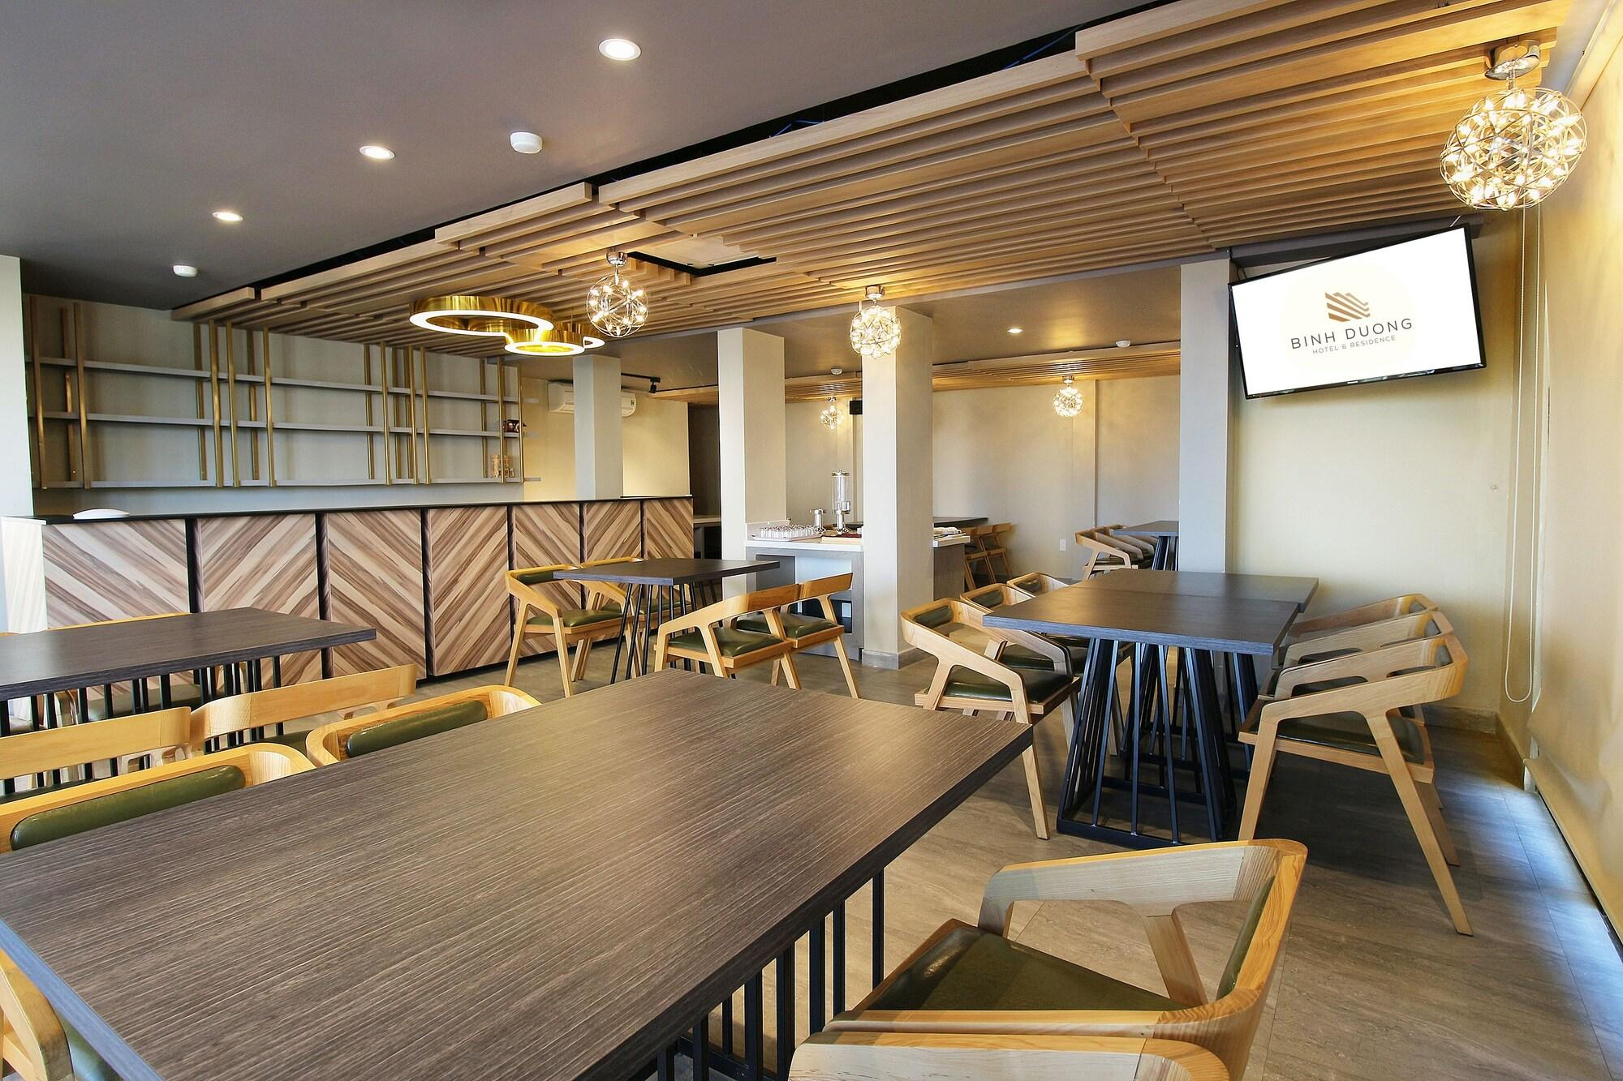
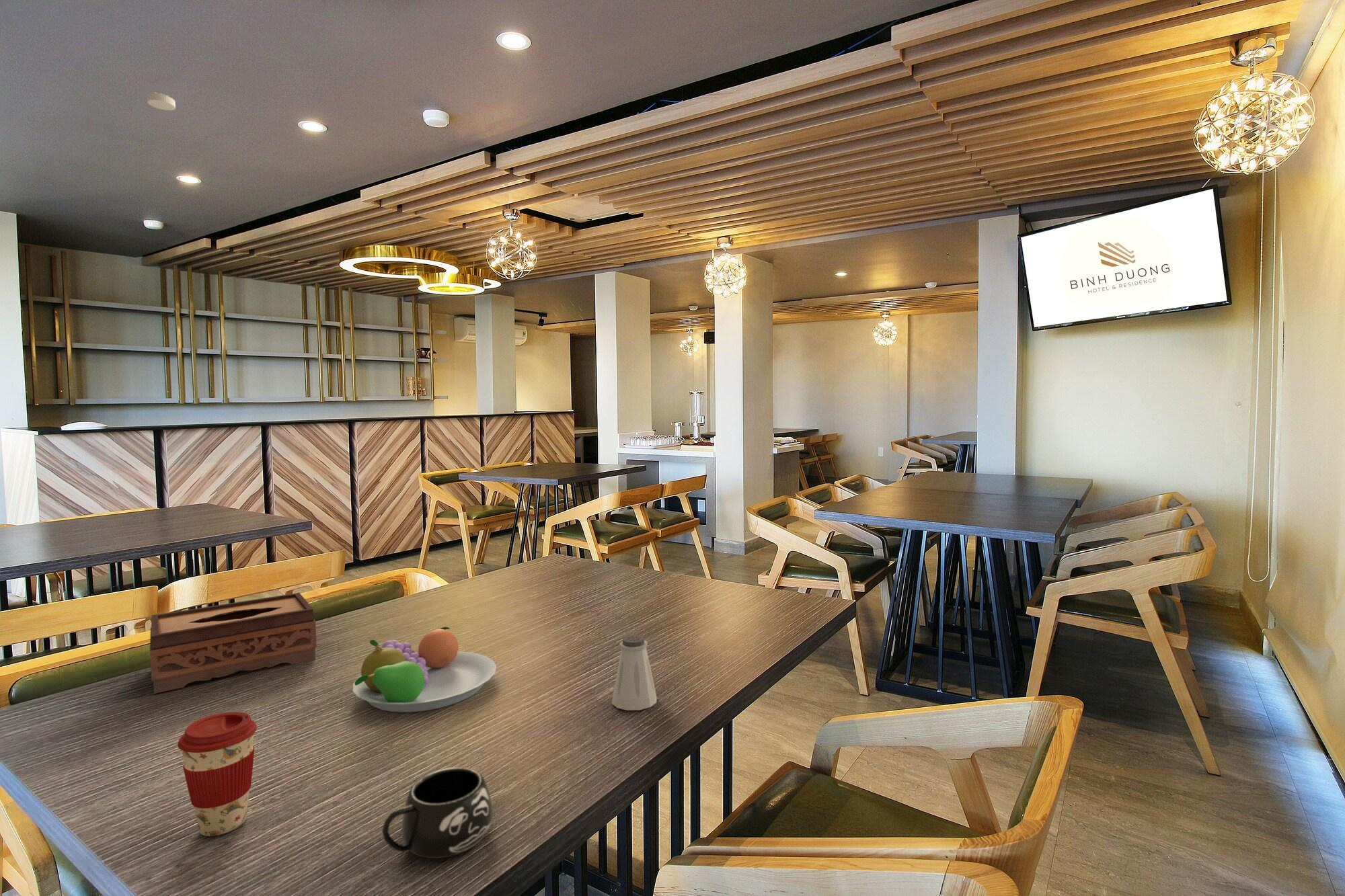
+ coffee cup (220, 774)
+ tissue box (234, 637)
+ mug (437, 815)
+ fruit bowl (421, 663)
+ saltshaker (633, 669)
+ smoke detector (161, 99)
